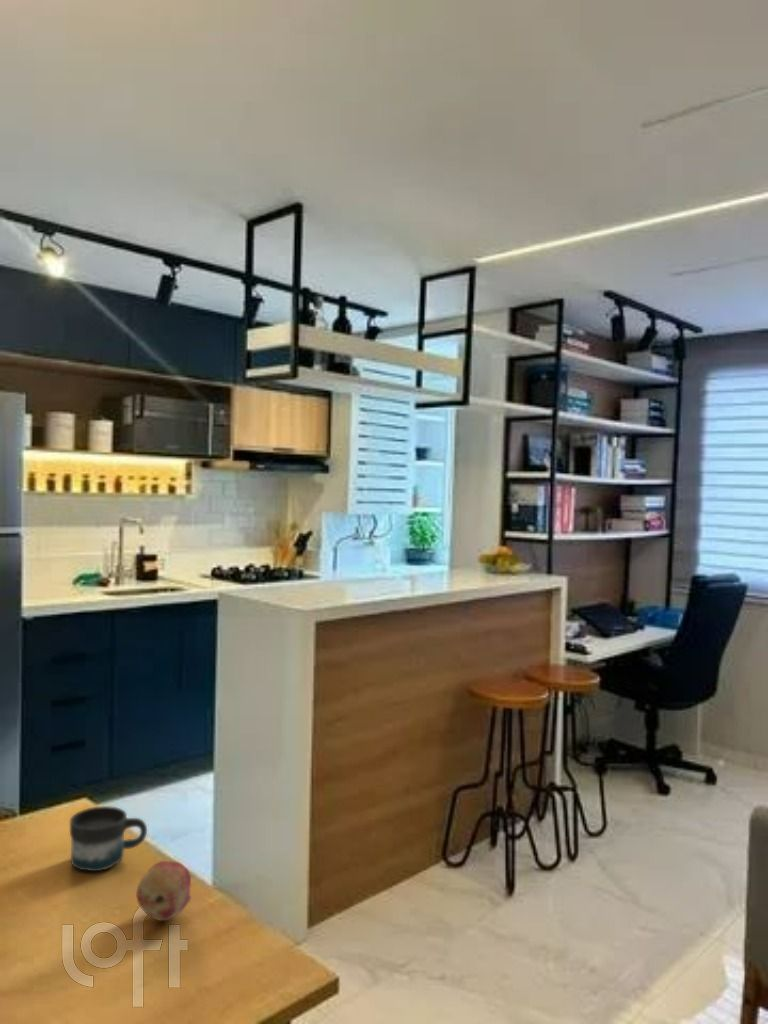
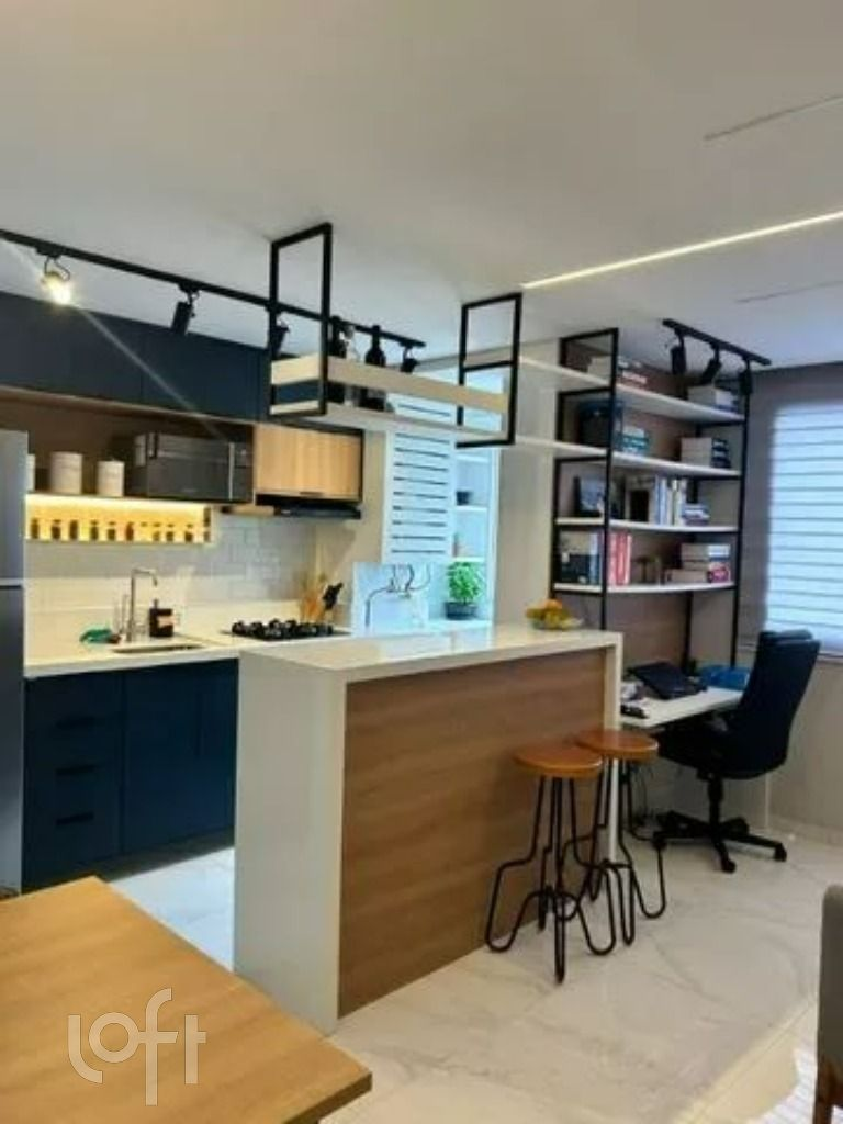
- mug (104, 837)
- fruit (165, 890)
